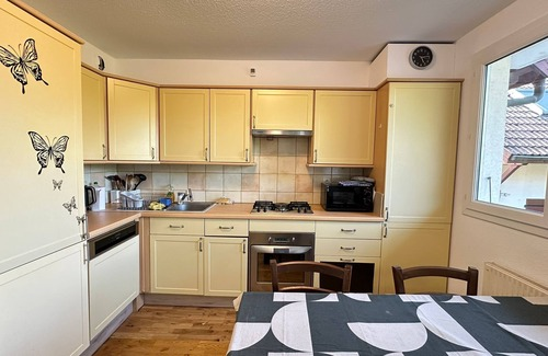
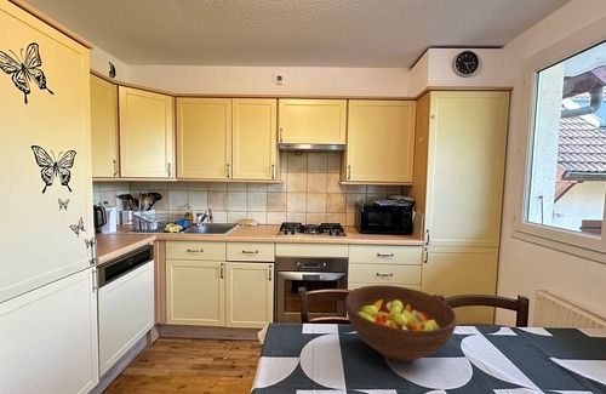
+ fruit bowl (396, 327)
